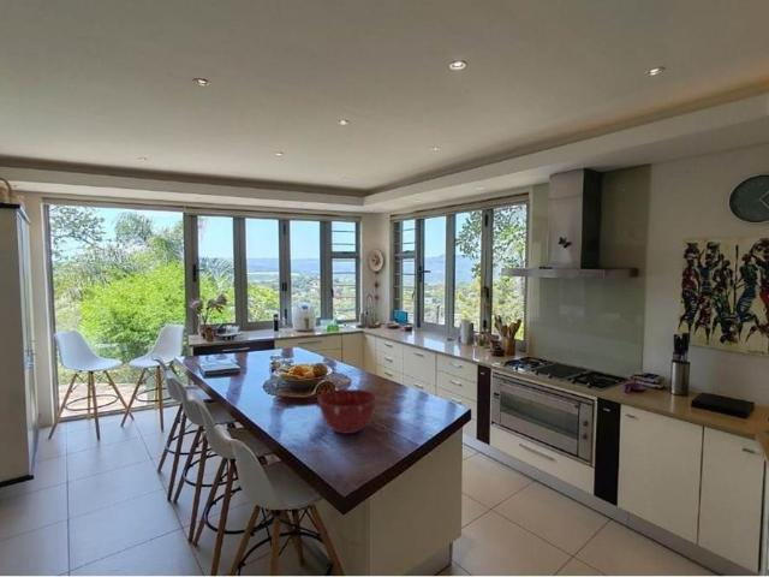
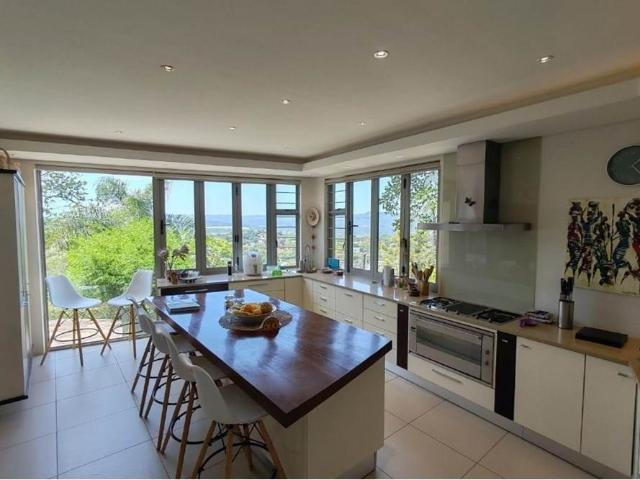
- mixing bowl (347, 412)
